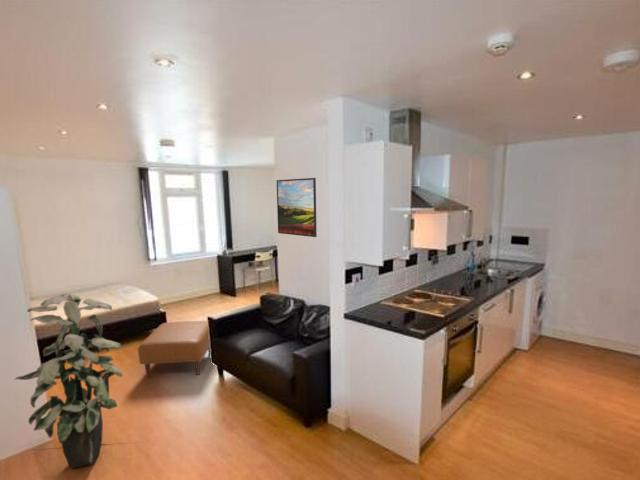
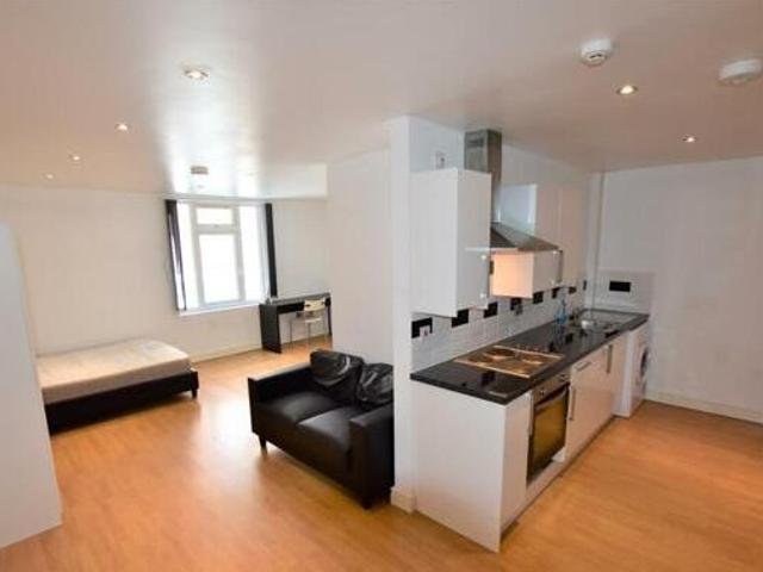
- indoor plant (72, 378)
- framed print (295, 207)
- ottoman (180, 347)
